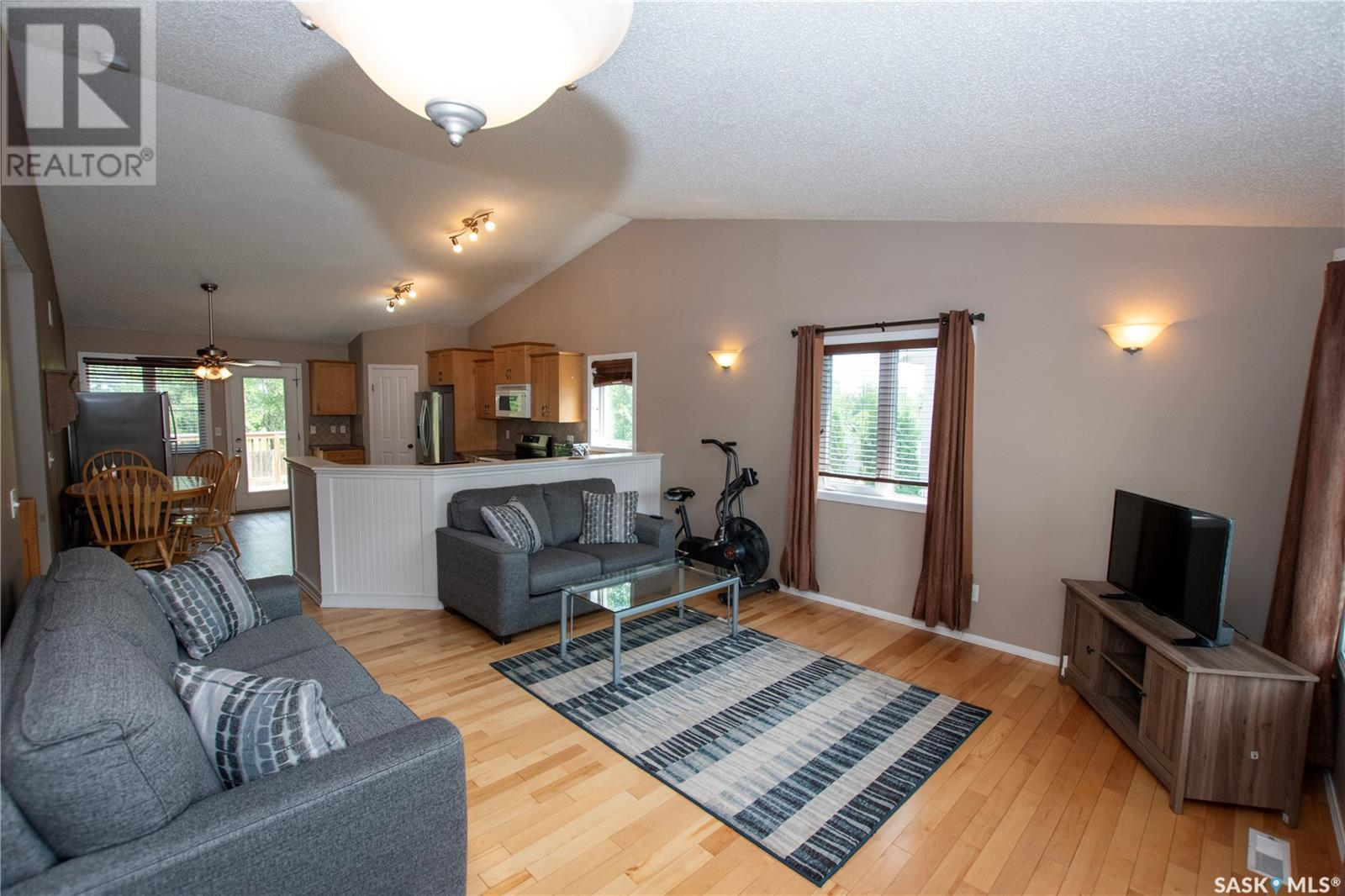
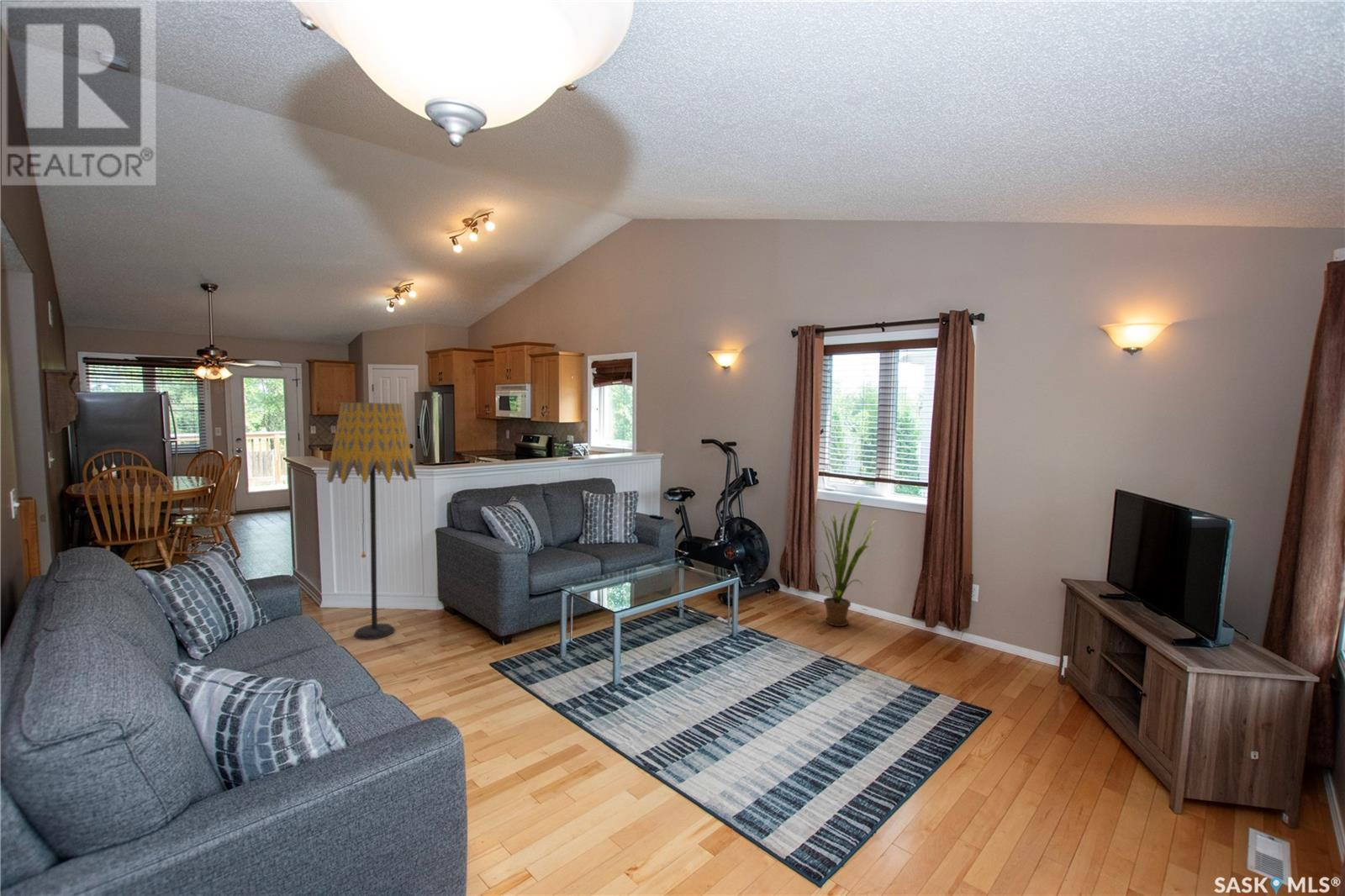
+ house plant (839, 561)
+ floor lamp (372, 519)
